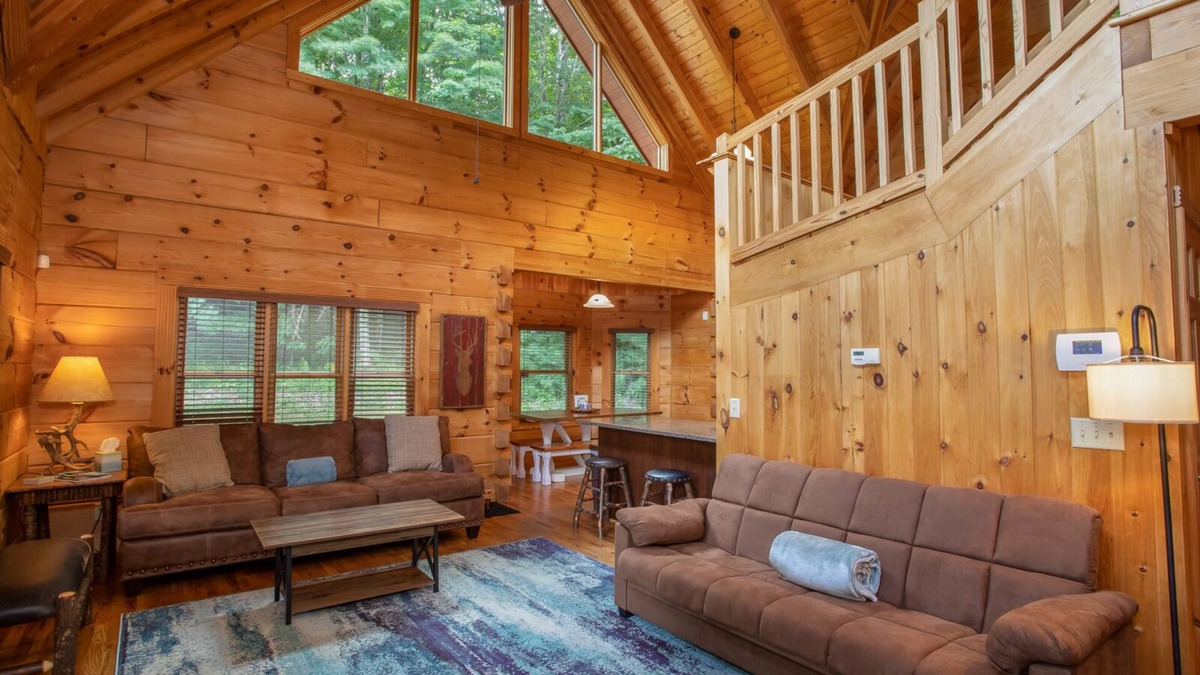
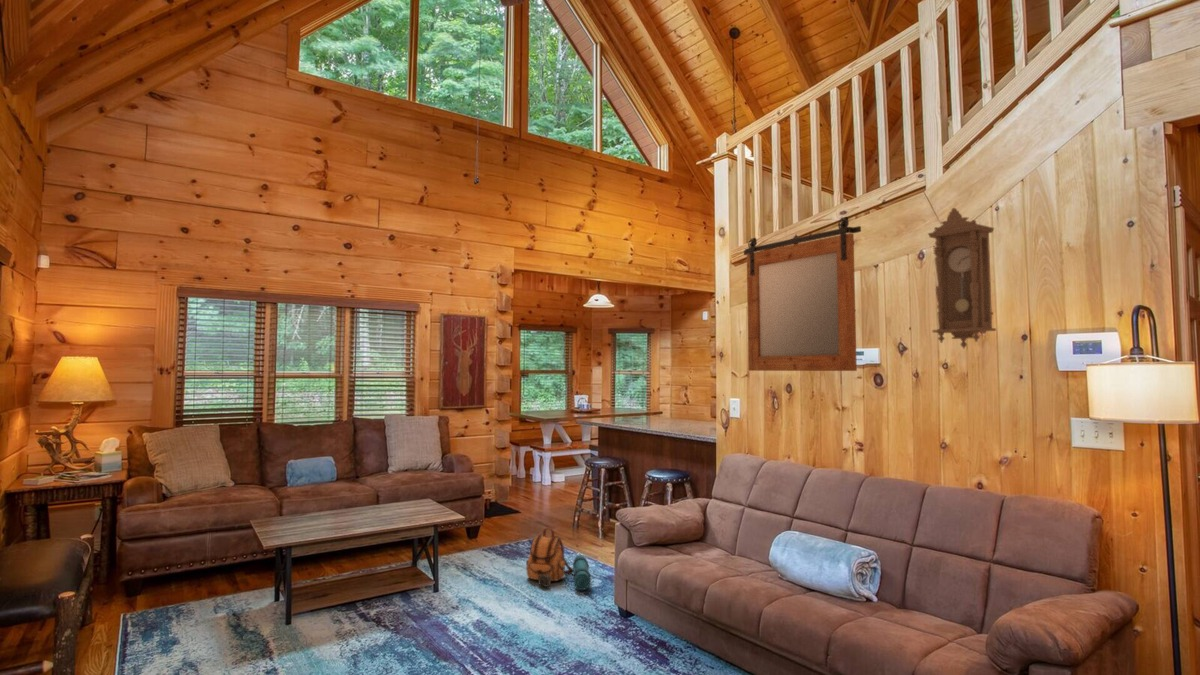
+ backpack (563, 554)
+ pendulum clock (962, 278)
+ mirror (795, 299)
